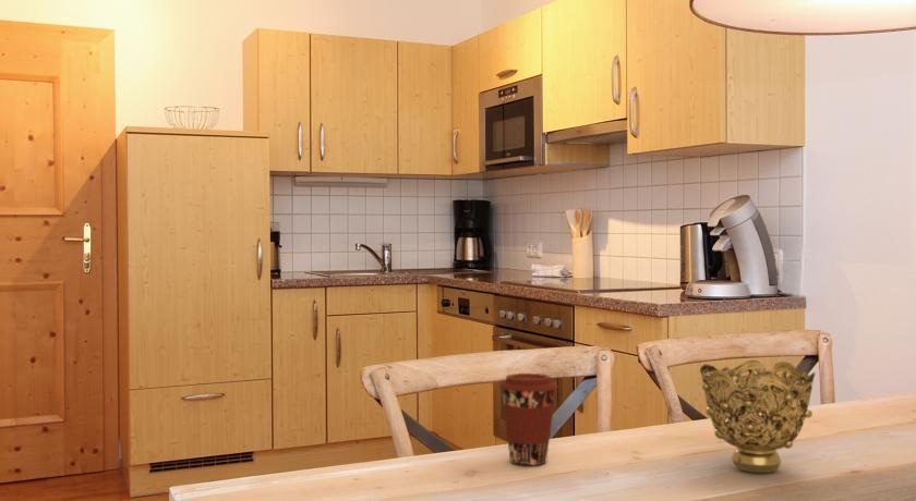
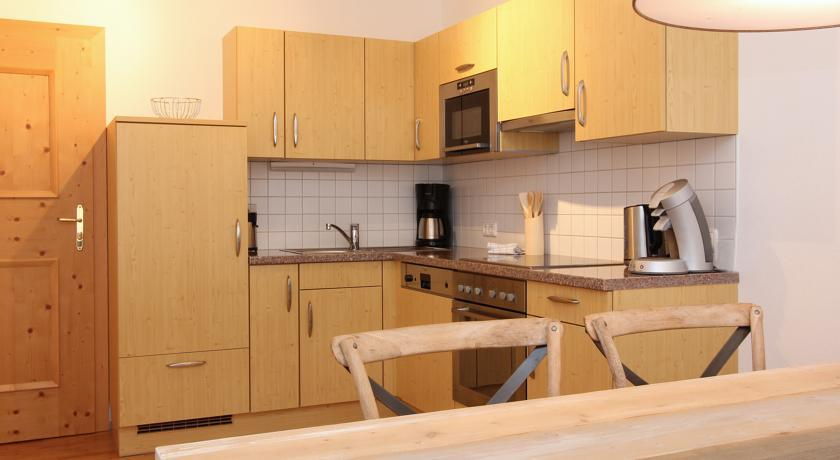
- coffee cup (528, 418)
- decorative bowl (756, 417)
